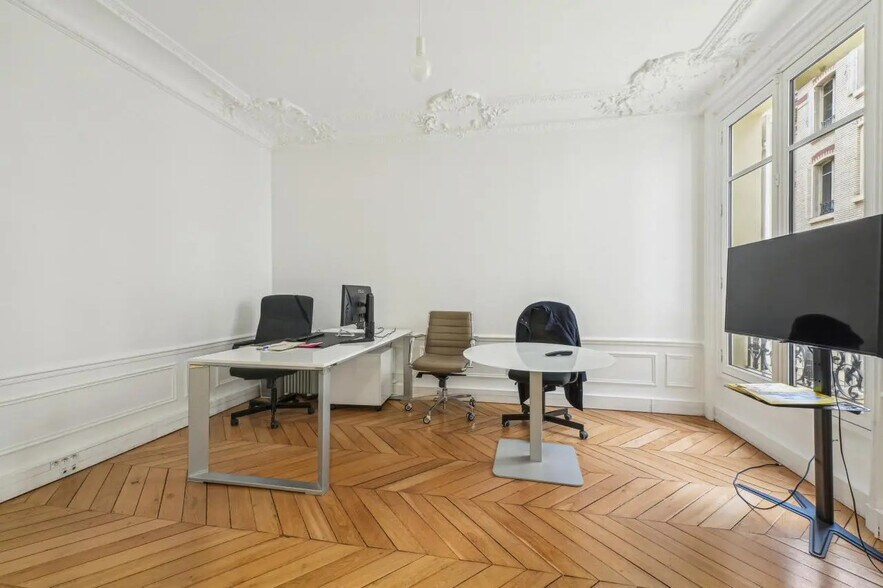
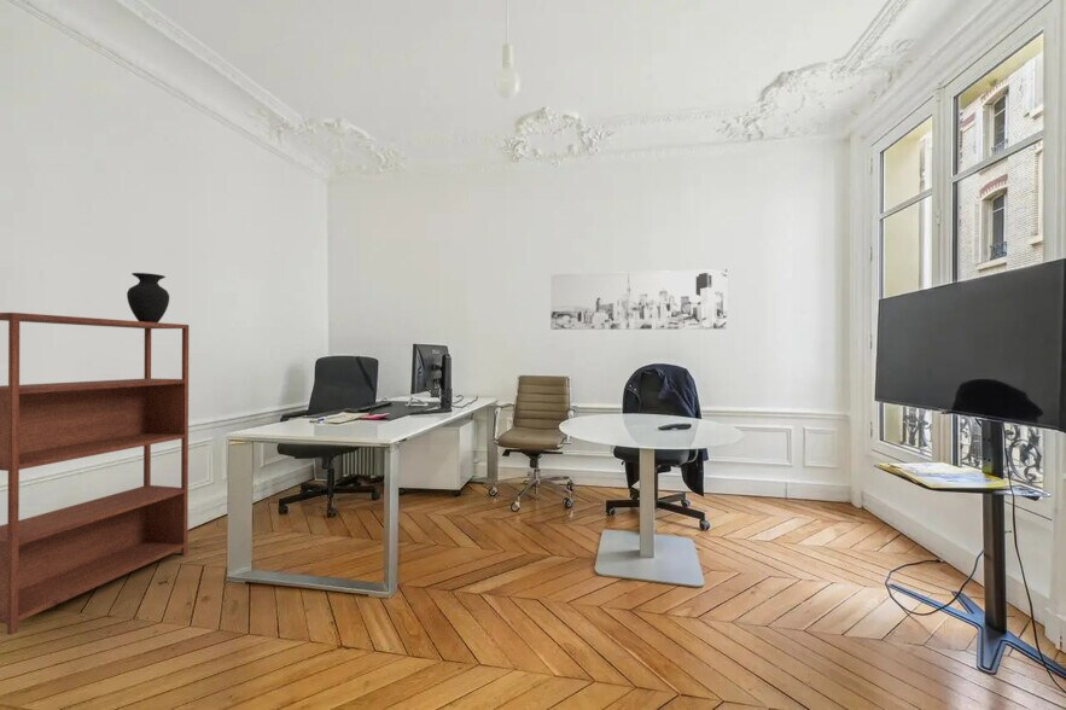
+ bookshelf (92, 452)
+ wall art (635, 301)
+ vase (148, 298)
